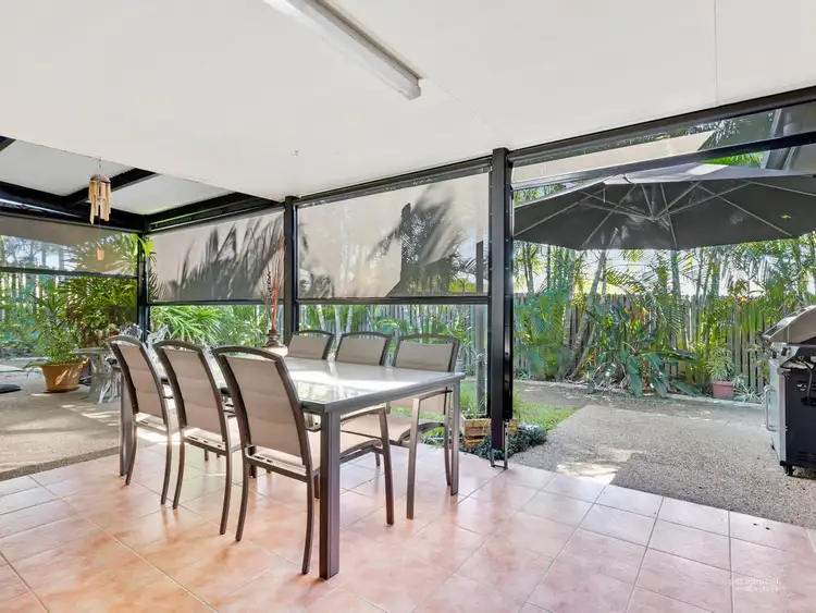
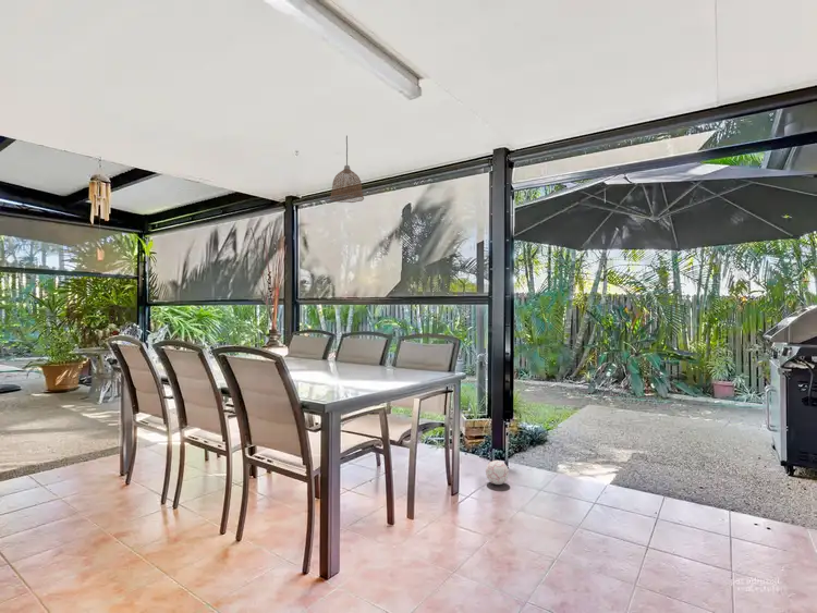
+ pendant lamp (346, 167)
+ decorative ball (497, 471)
